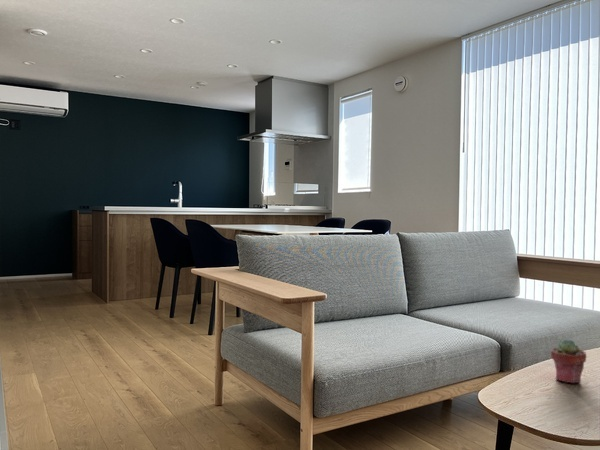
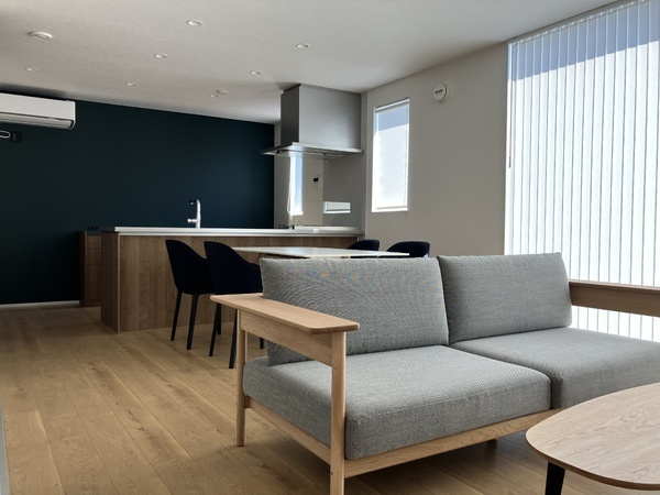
- potted succulent (568, 359)
